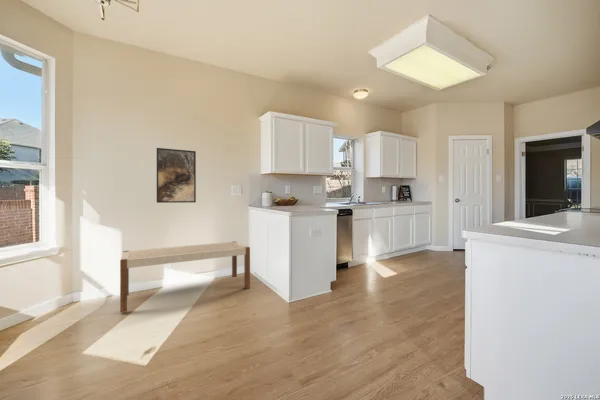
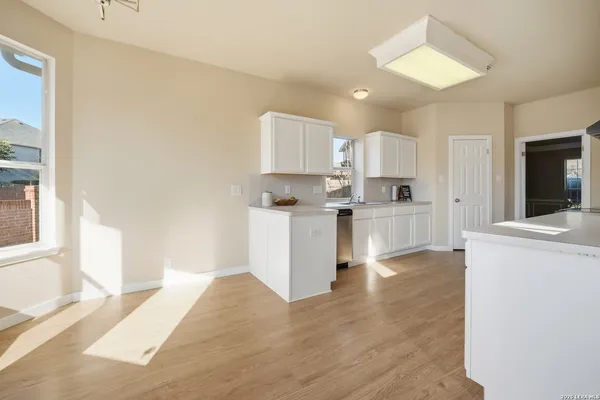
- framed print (176, 176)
- bench (188, 260)
